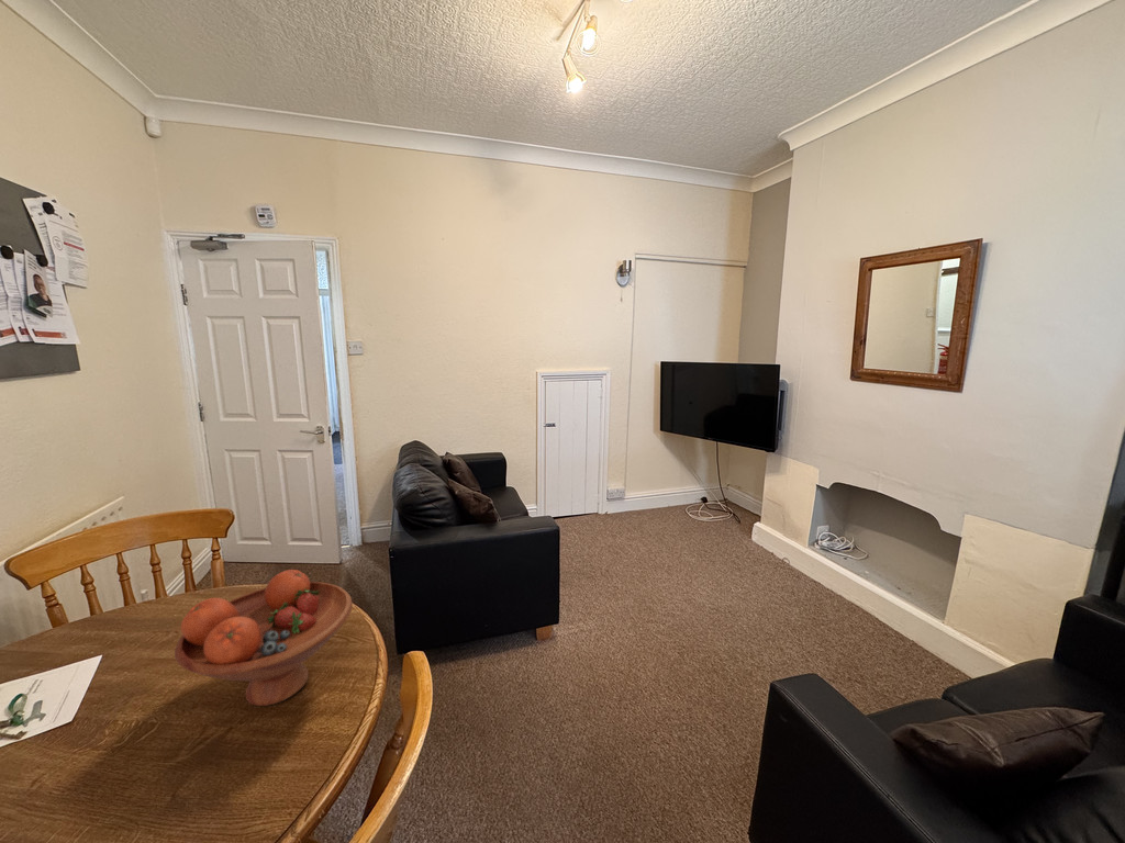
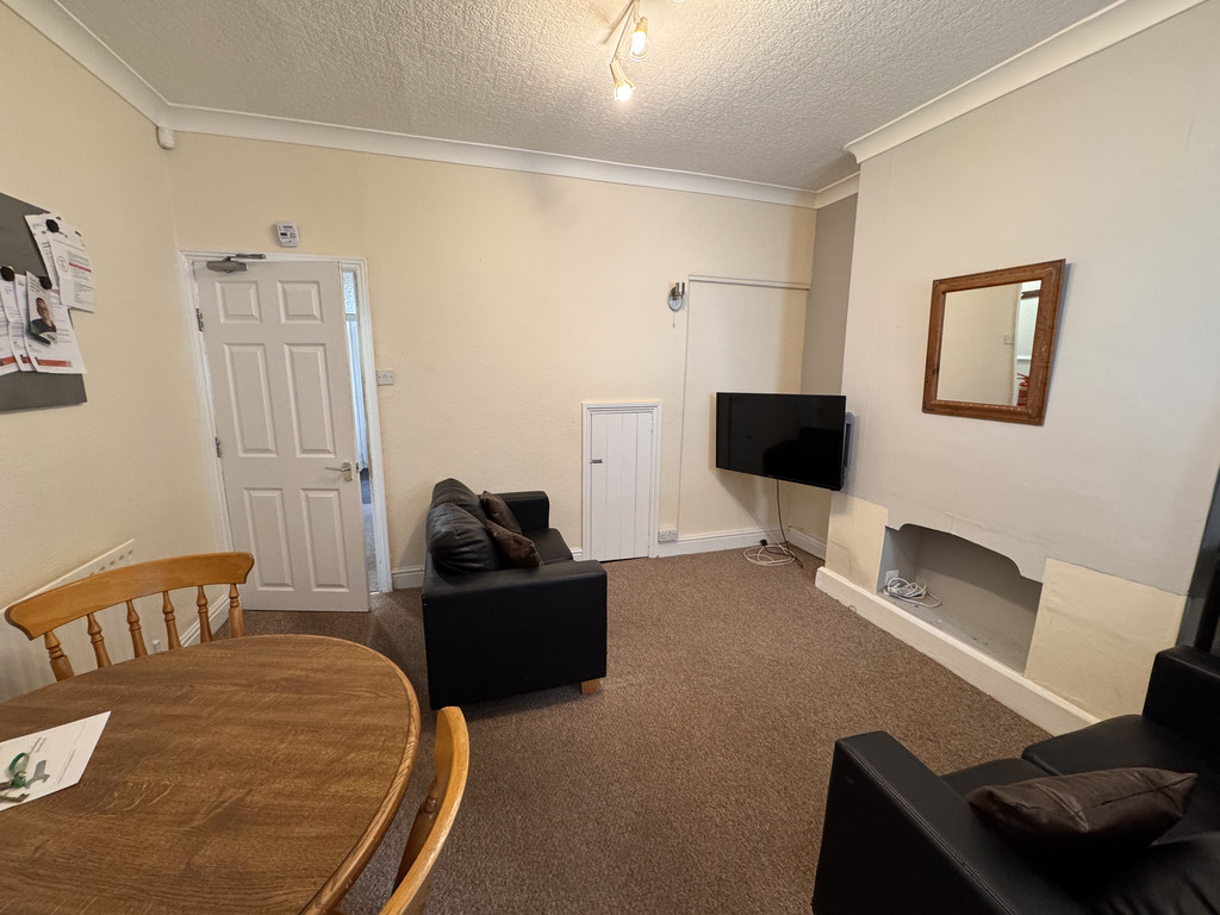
- fruit bowl (274, 639)
